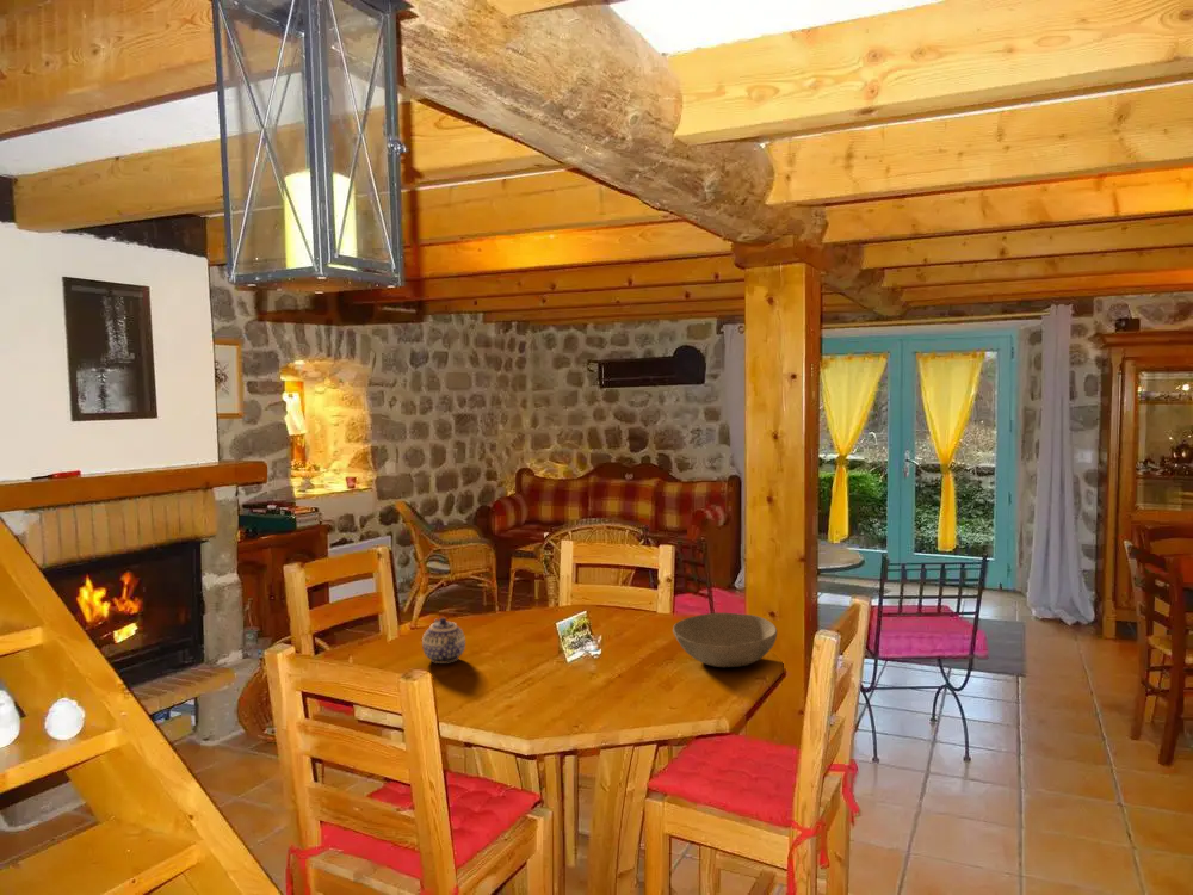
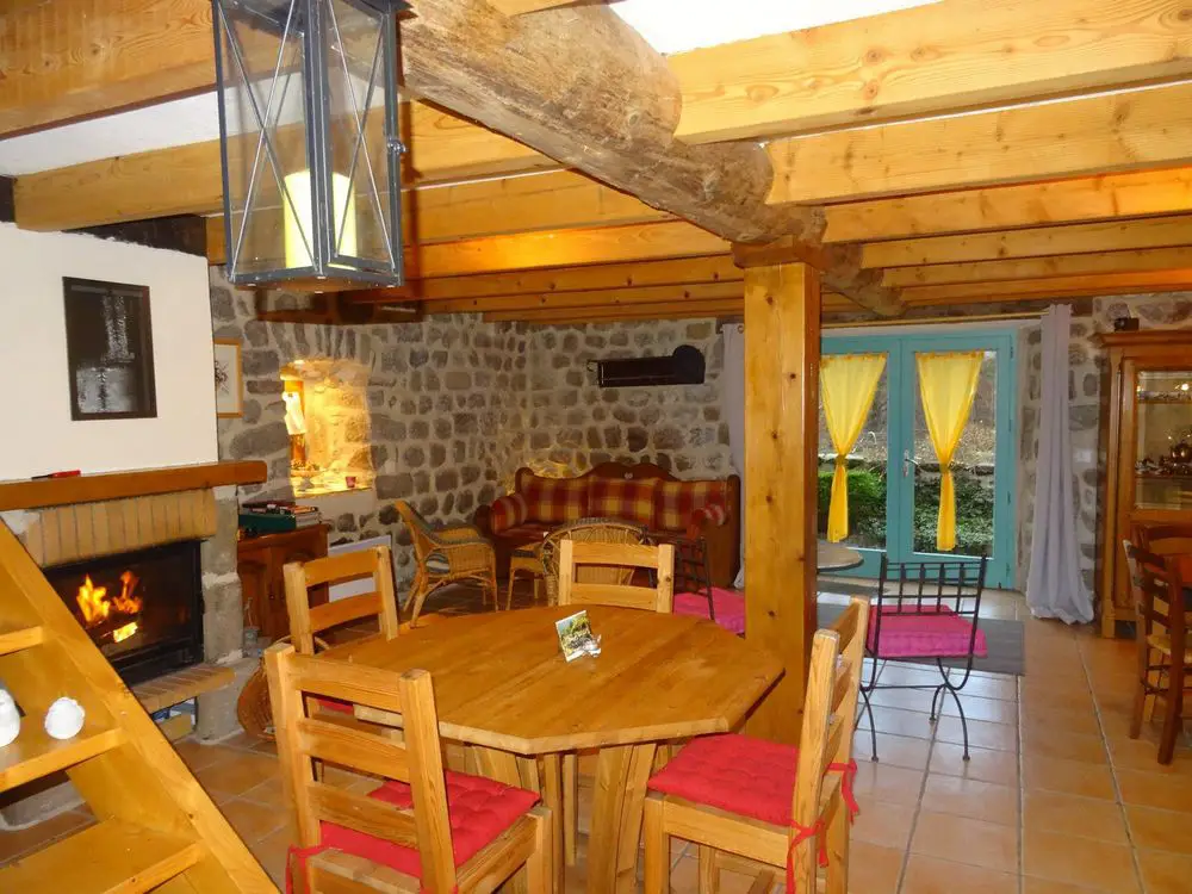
- bowl (724, 643)
- teapot (443, 637)
